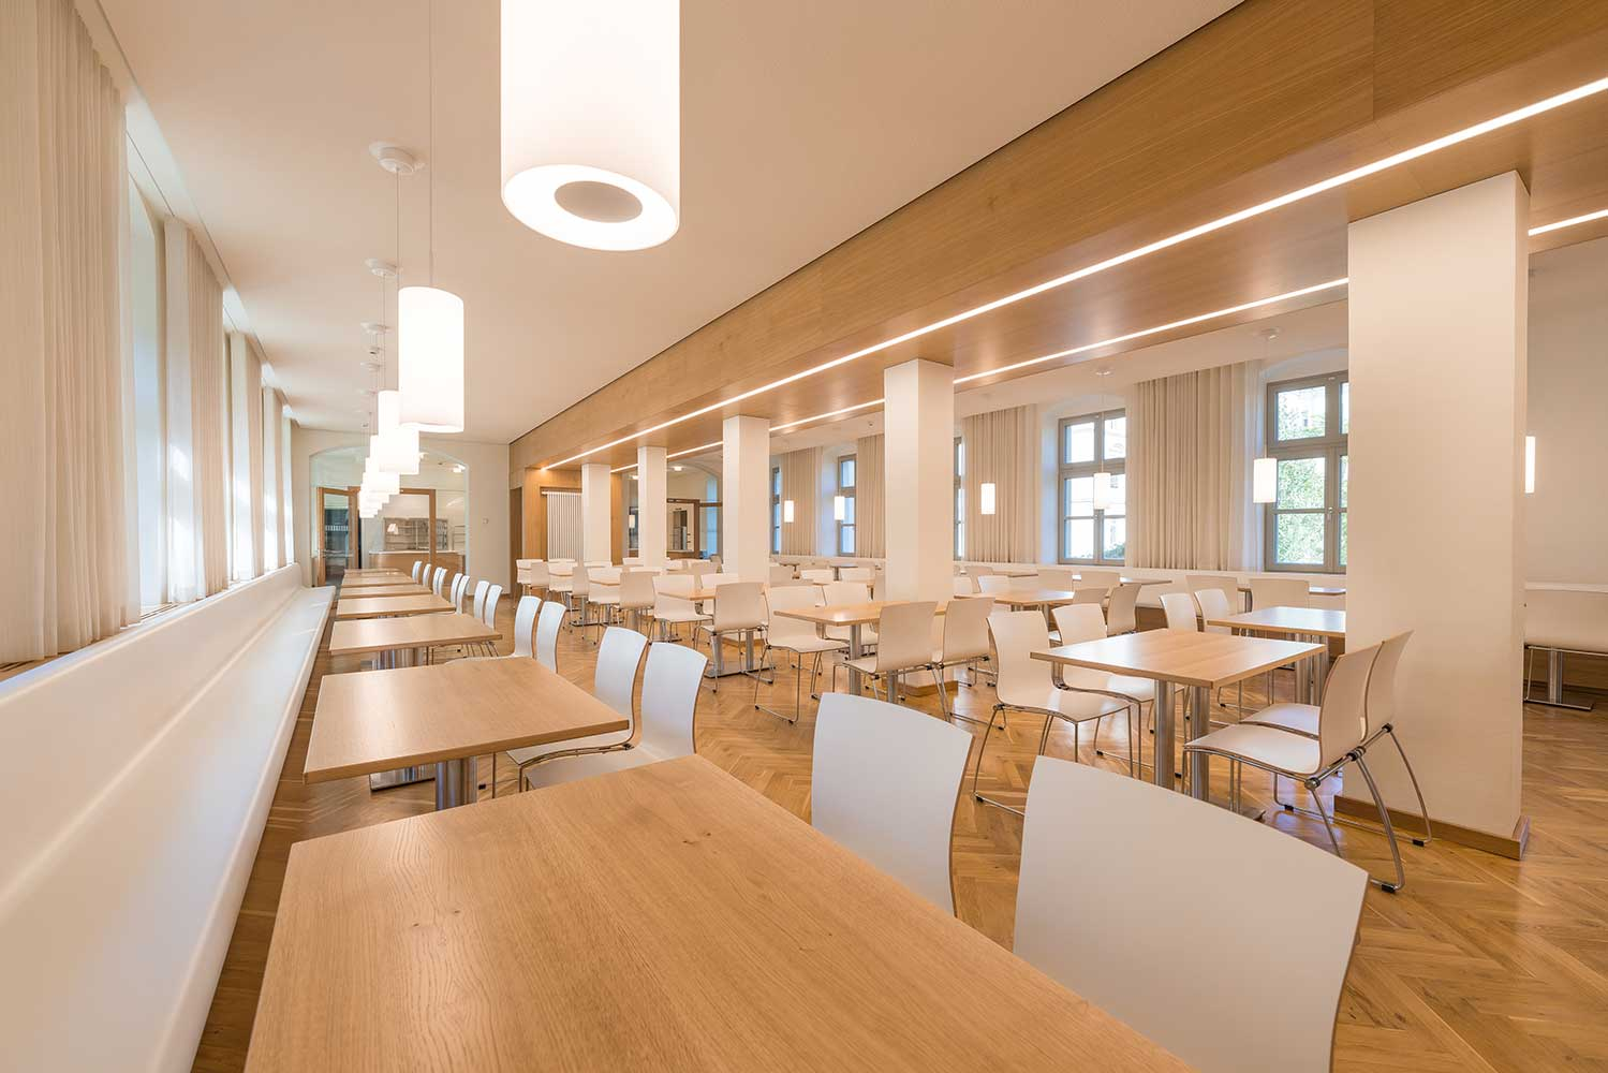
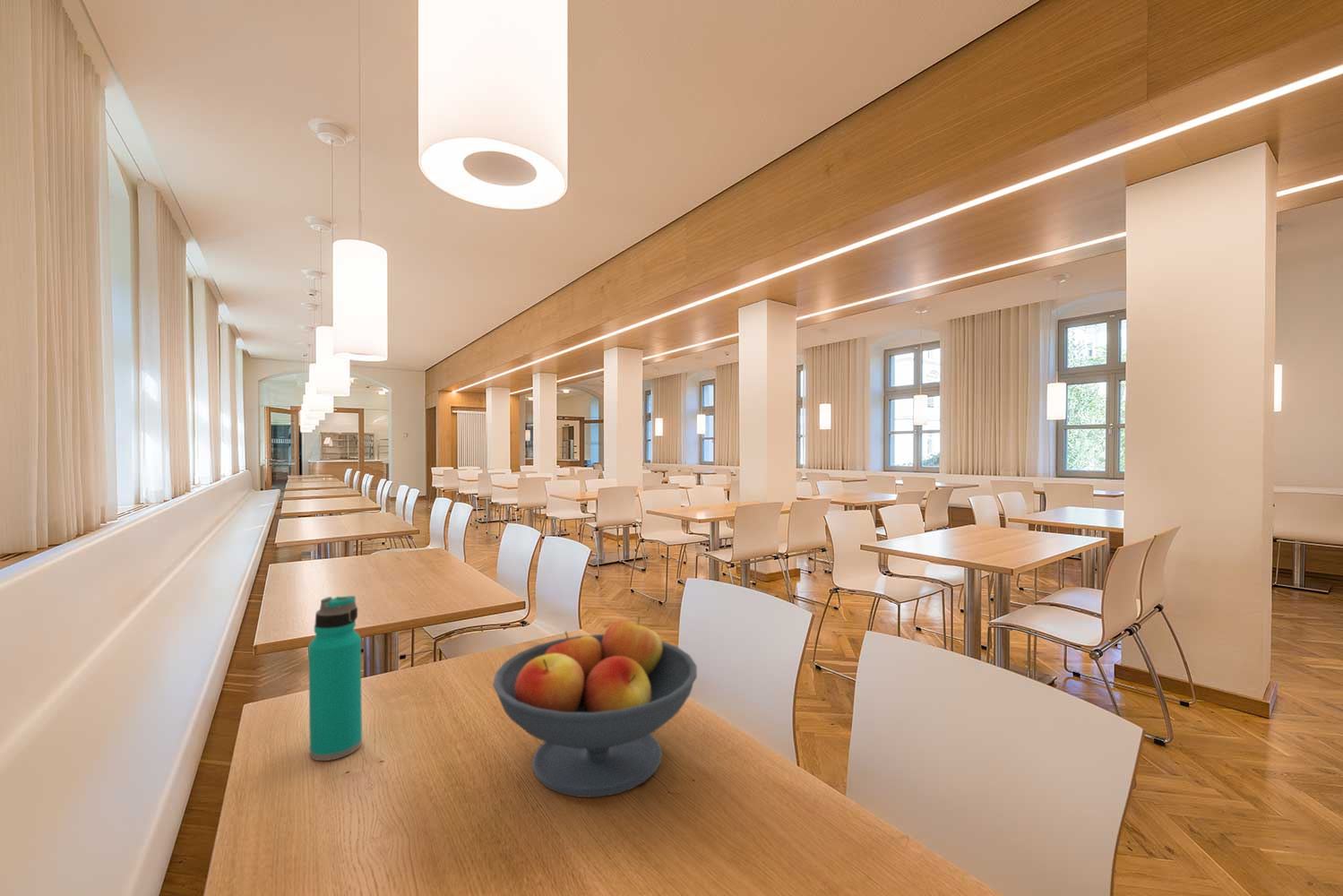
+ water bottle (335, 673)
+ fruit bowl (598, 696)
